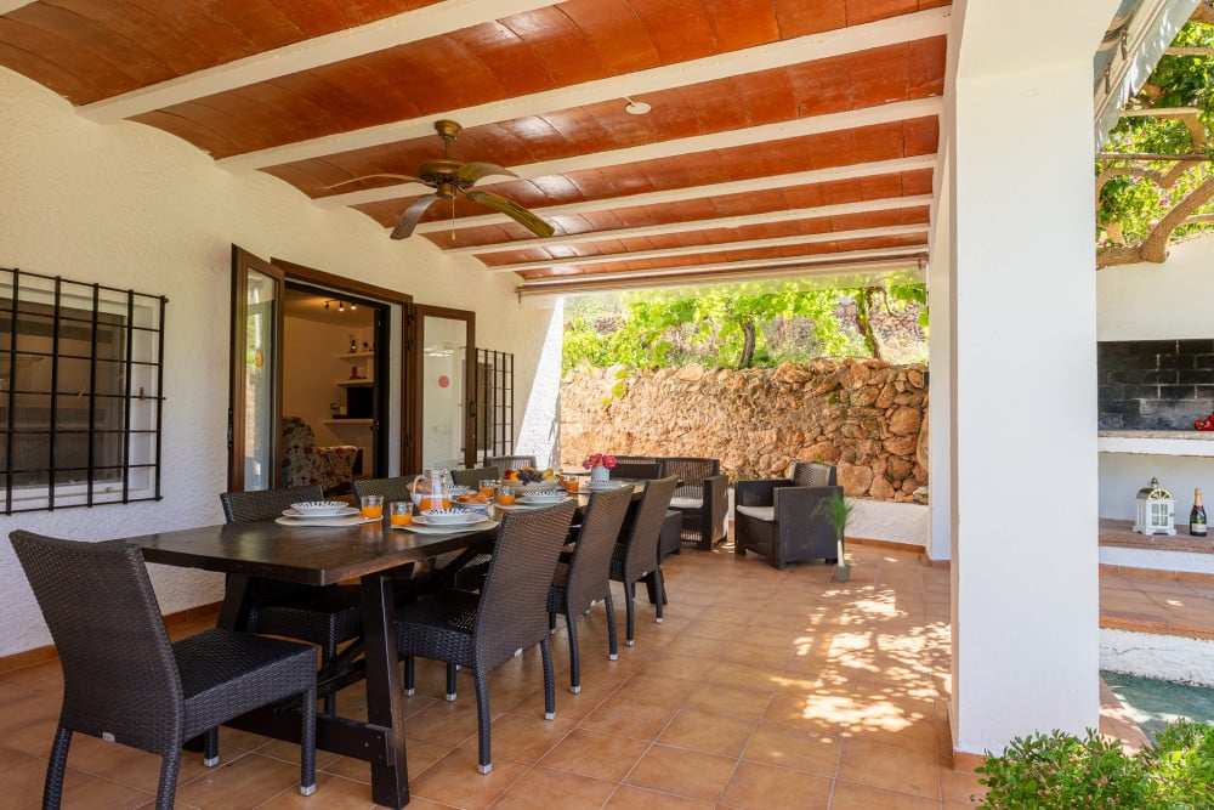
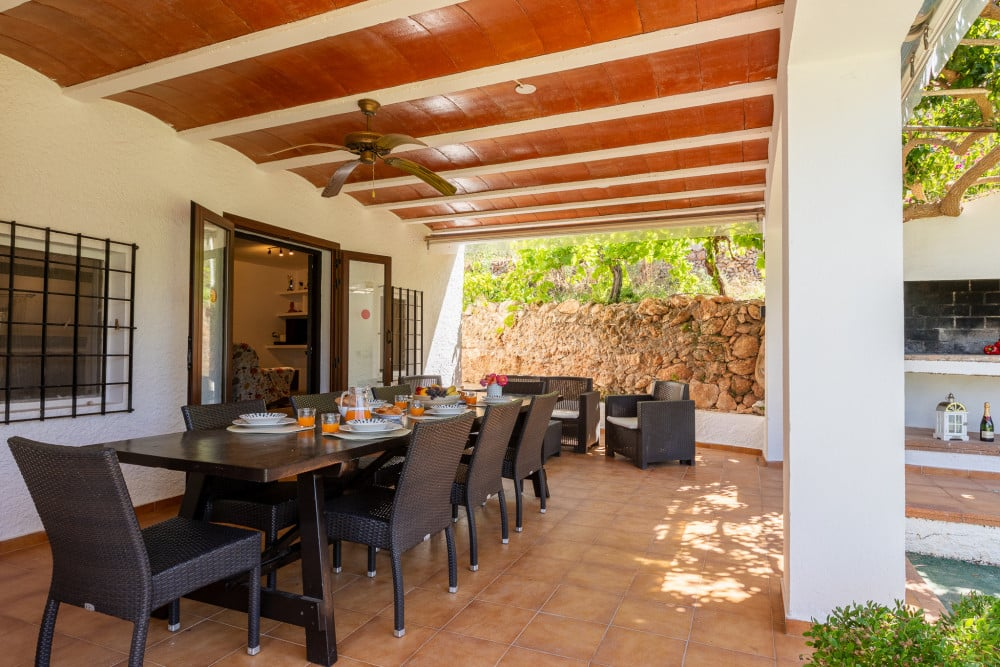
- potted plant (839, 531)
